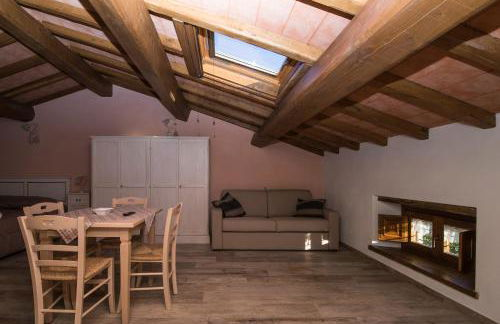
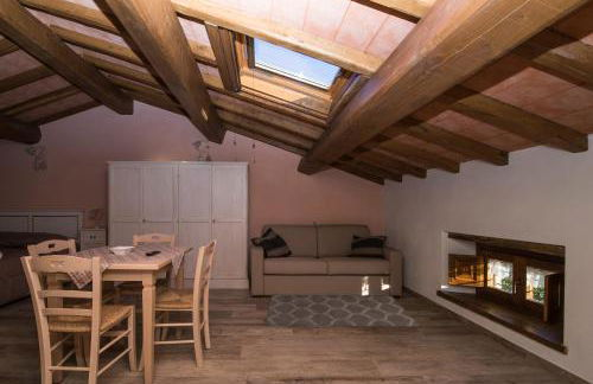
+ rug (336, 308)
